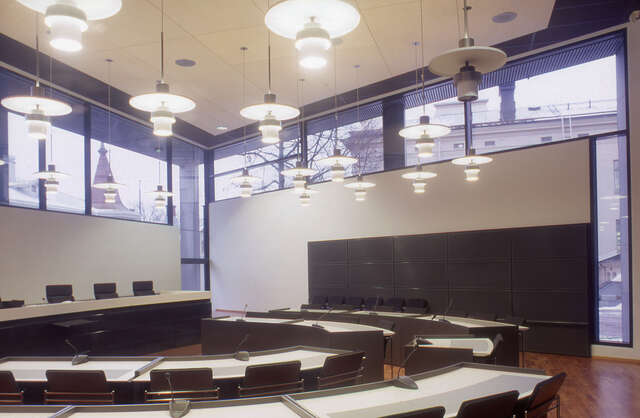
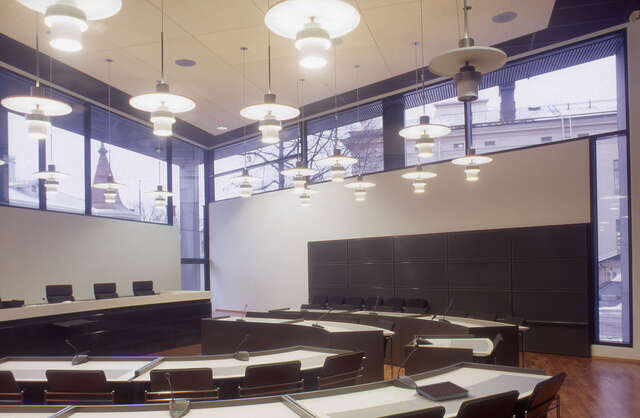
+ notebook (442, 391)
